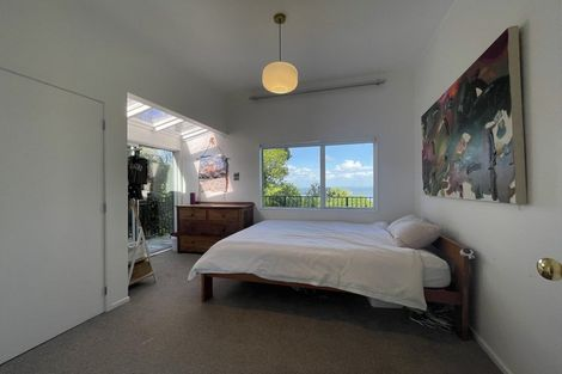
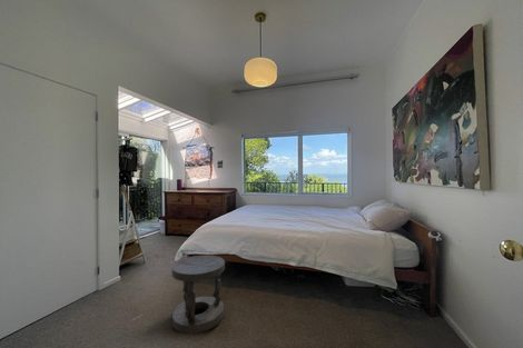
+ stool (194, 292)
